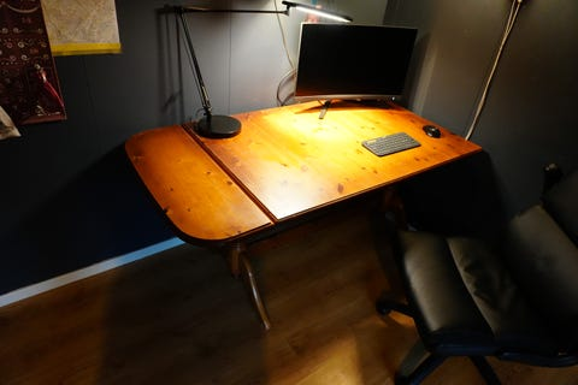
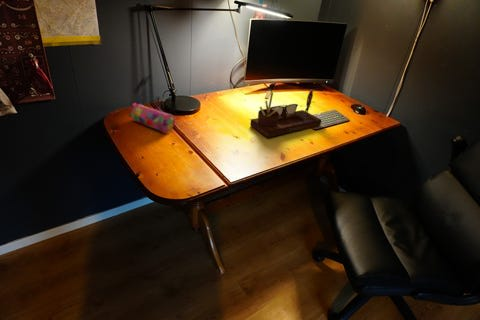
+ desk organizer (286, 109)
+ pencil case (151, 117)
